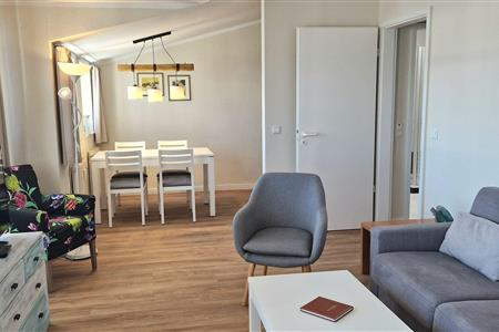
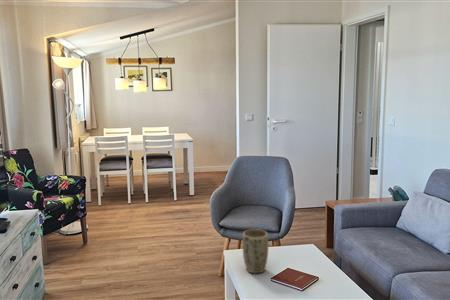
+ plant pot (255, 251)
